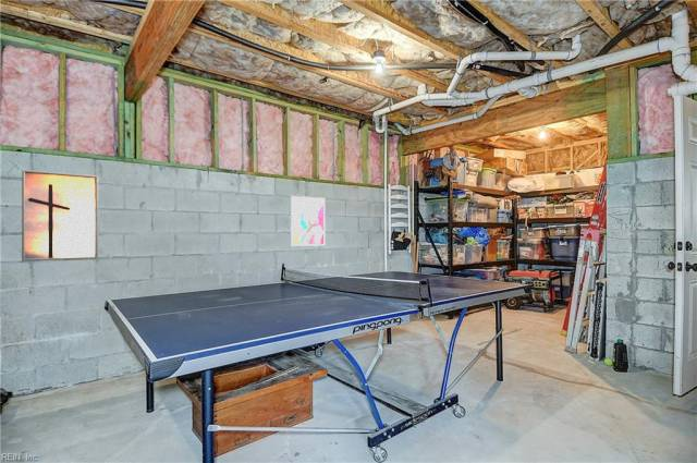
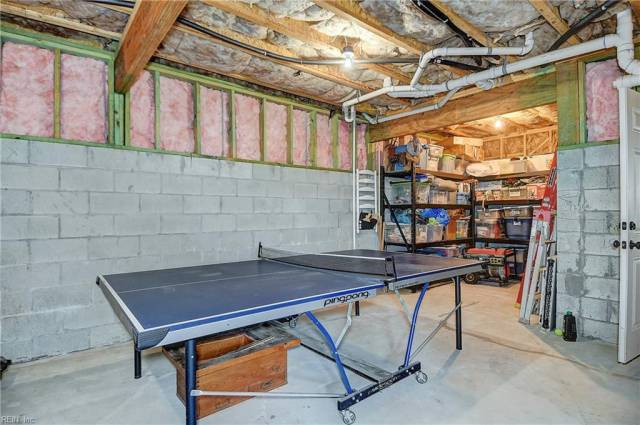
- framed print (61, 216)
- wall art (308, 221)
